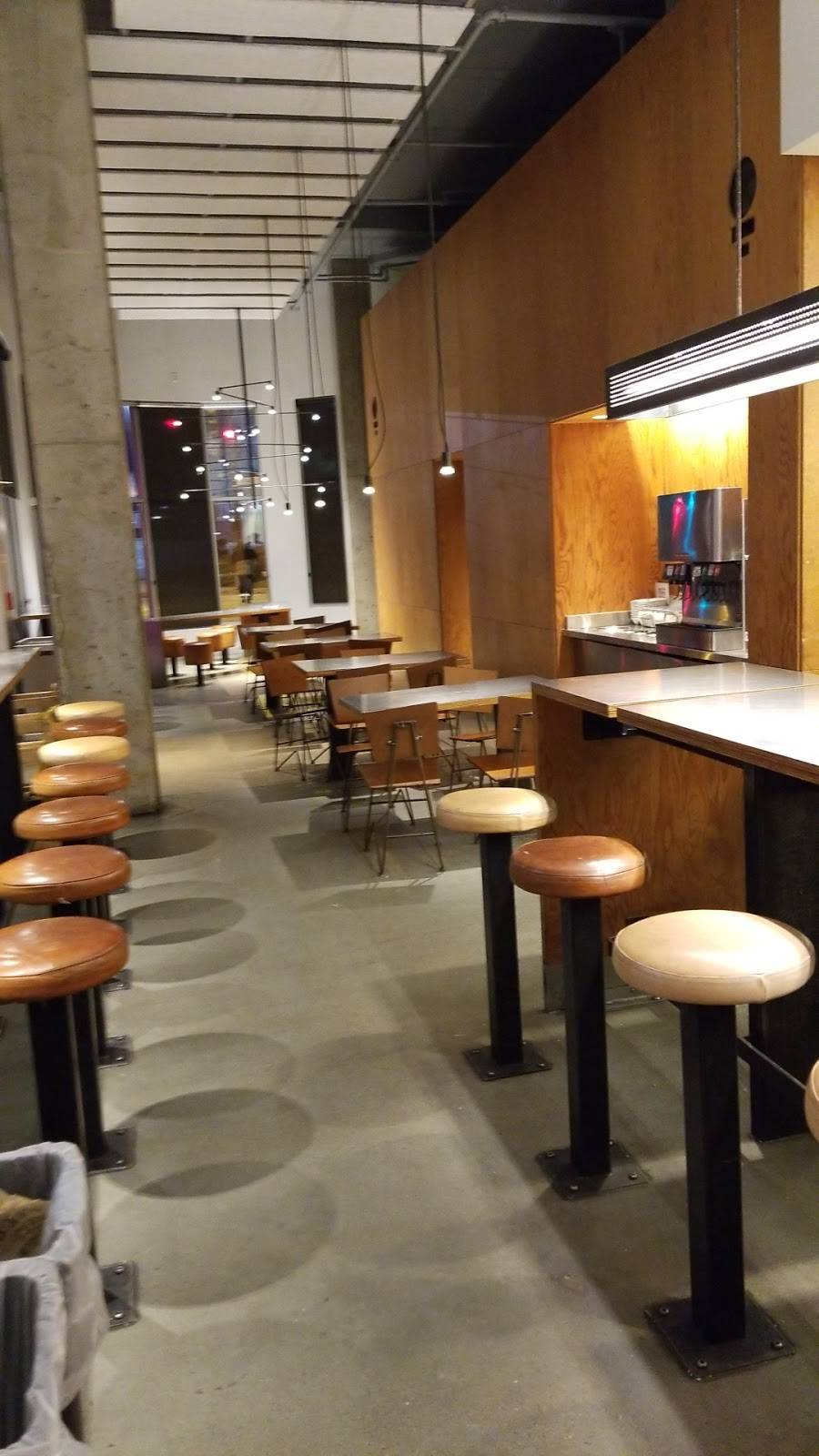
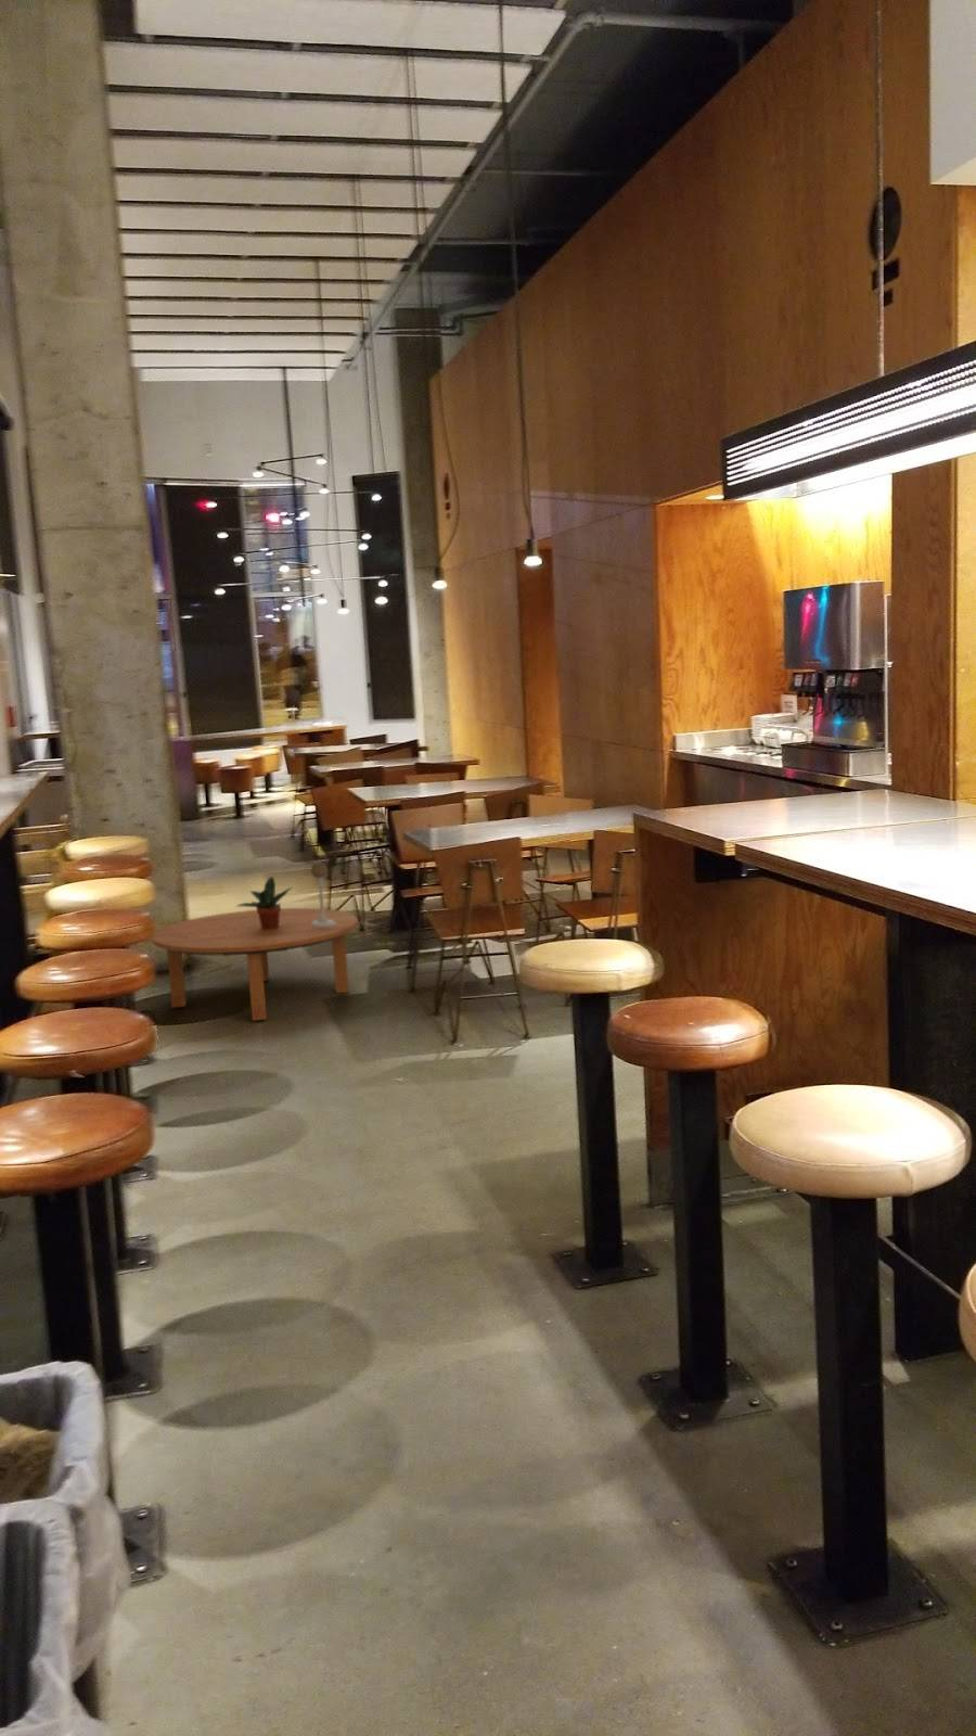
+ candle holder (321, 894)
+ coffee table (259, 962)
+ potted plant (267, 903)
